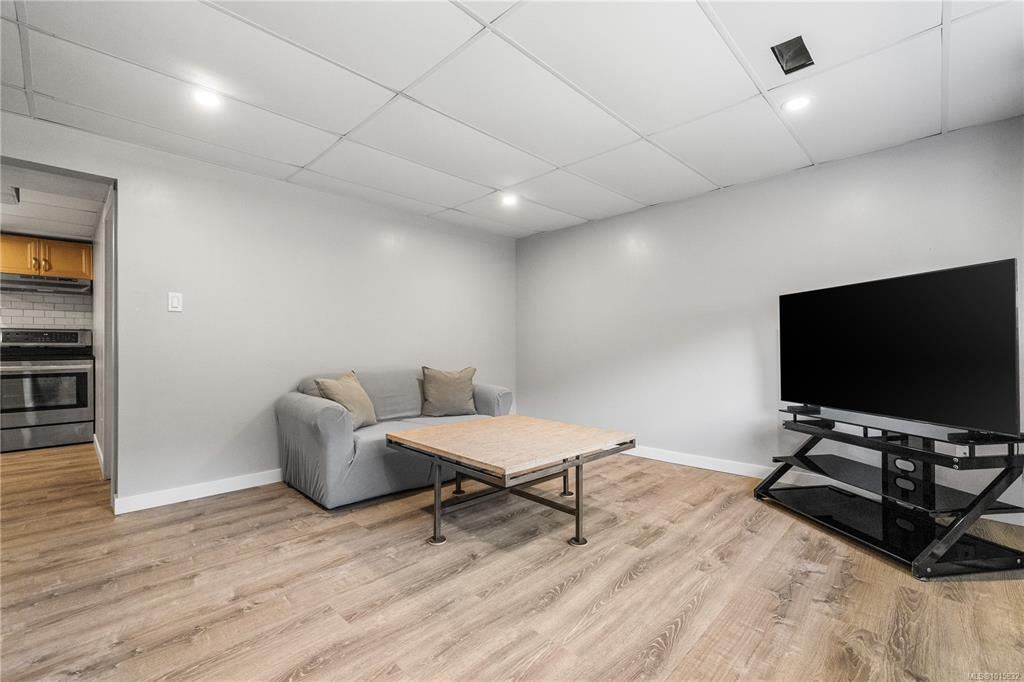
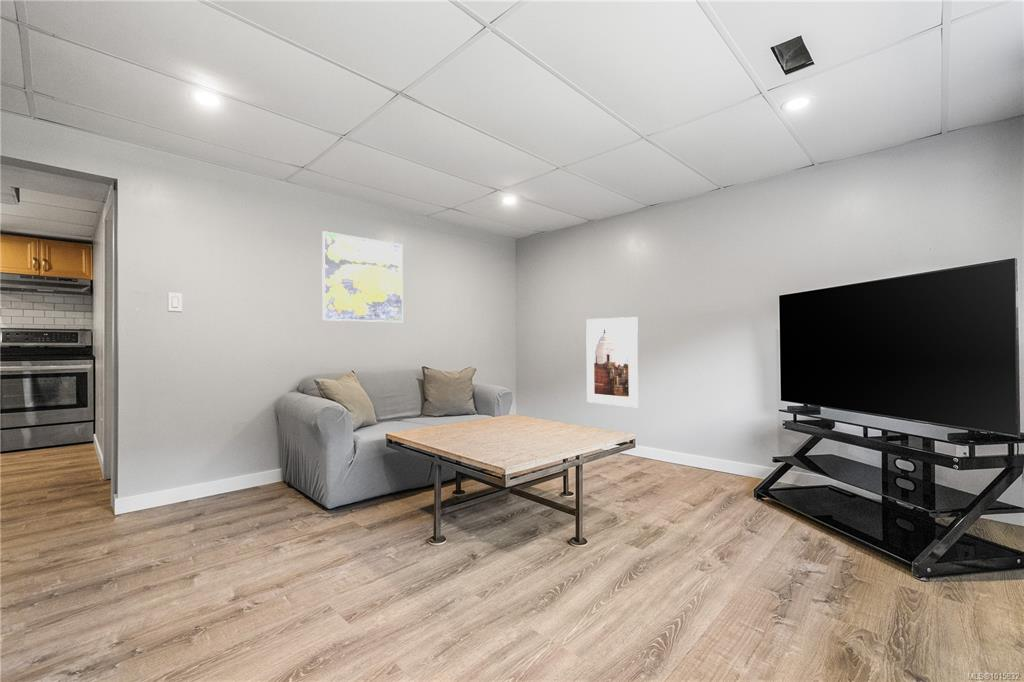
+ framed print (365, 279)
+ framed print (611, 361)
